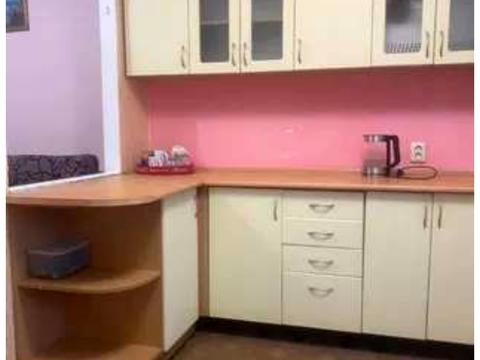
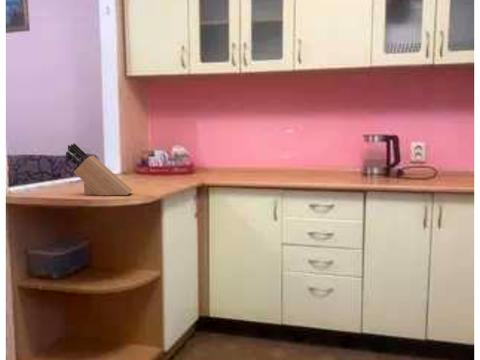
+ knife block (98, 168)
